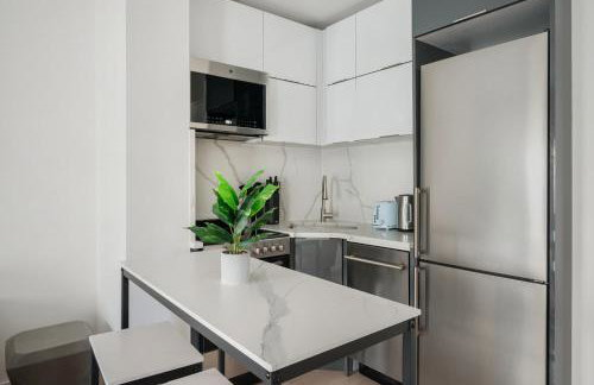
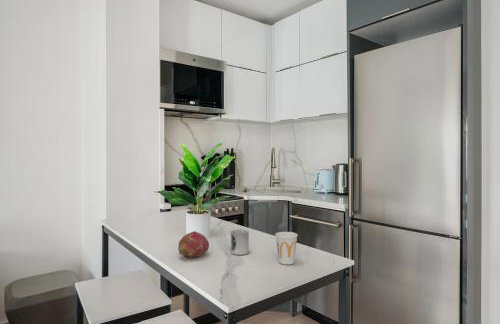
+ cup (286, 248)
+ cup (238, 240)
+ fruit (194, 243)
